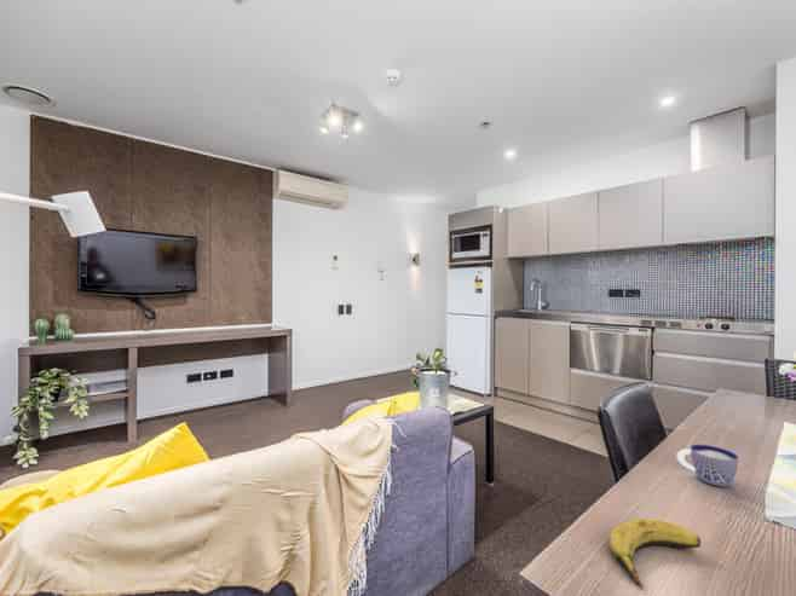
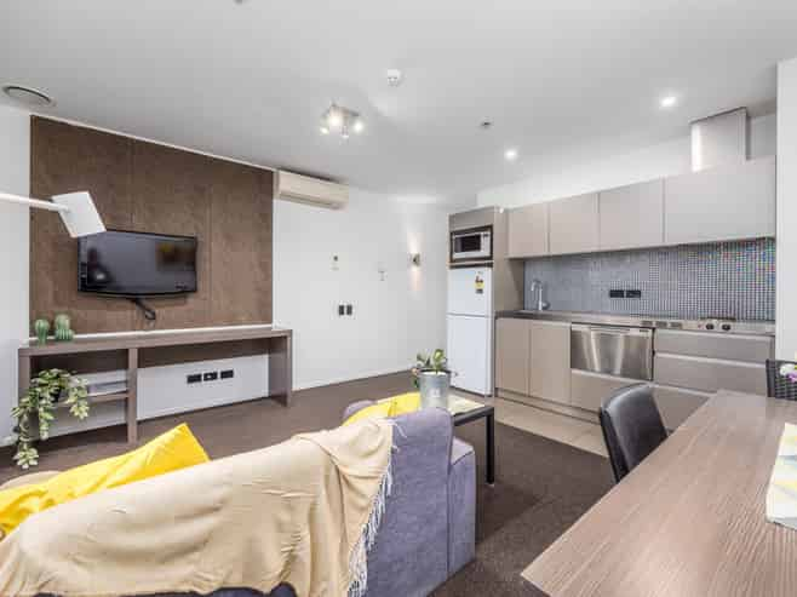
- banana (646, 543)
- cup (705, 463)
